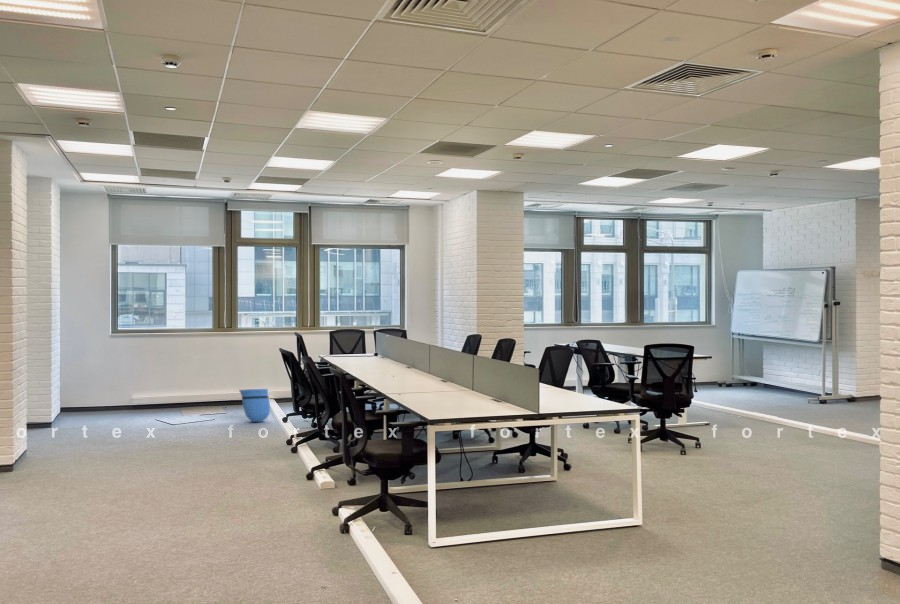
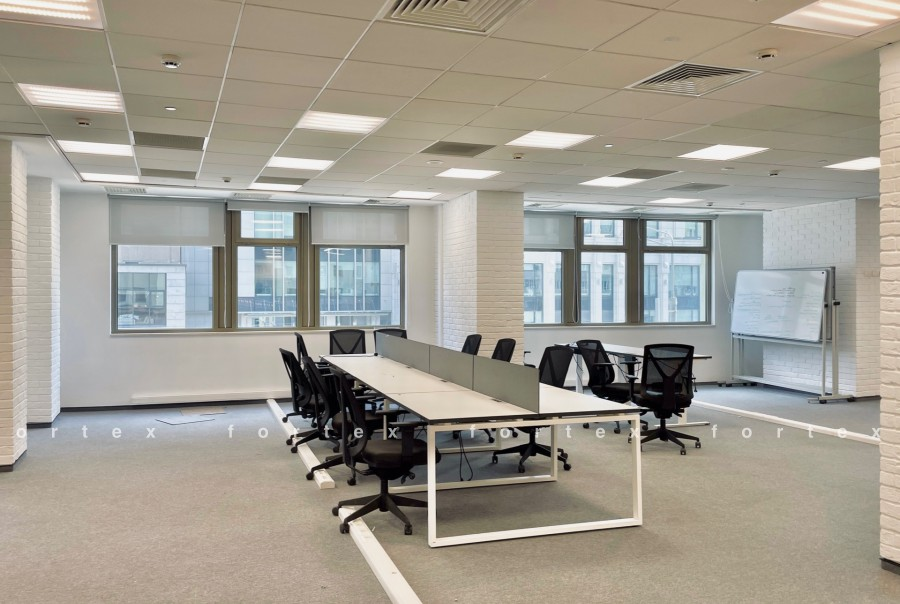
- sun visor (254, 404)
